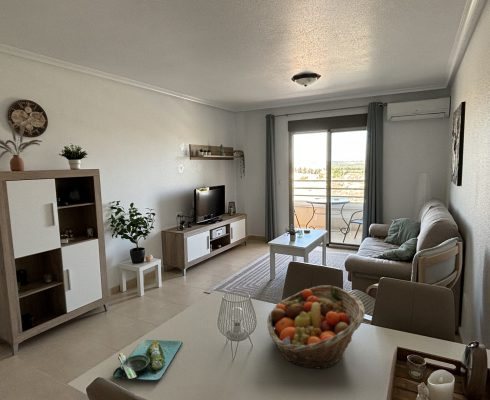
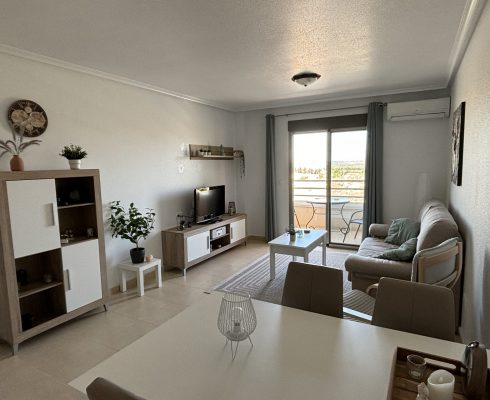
- fruit basket (313, 321)
- platter (147, 357)
